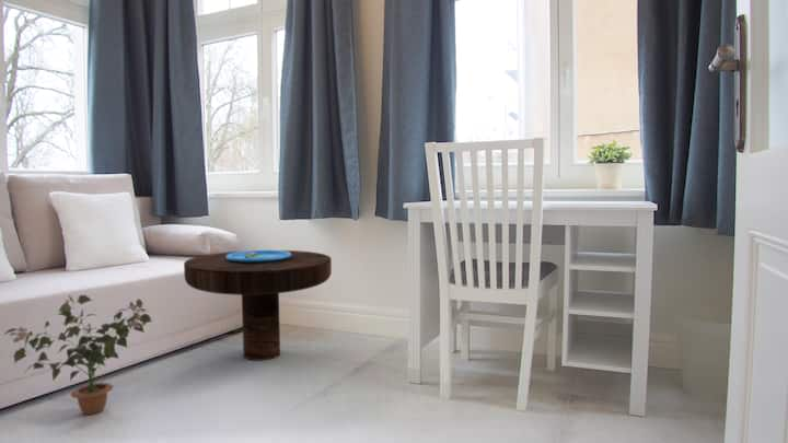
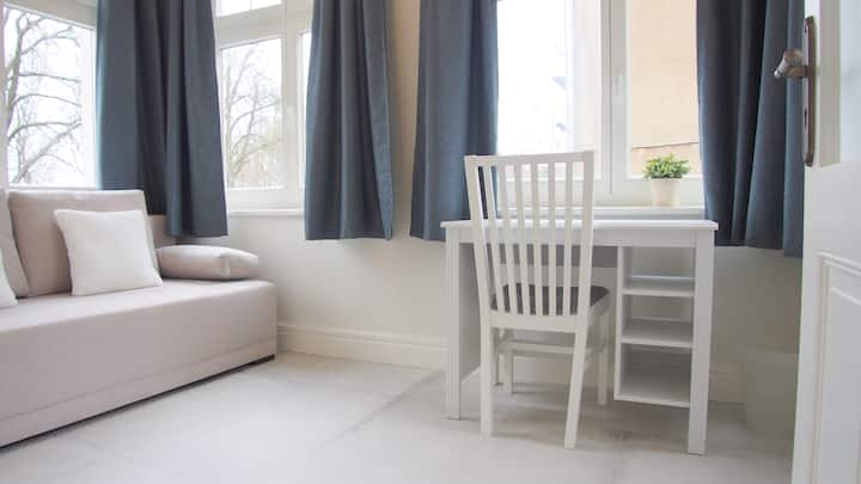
- side table (260, 304)
- potted plant (89, 353)
